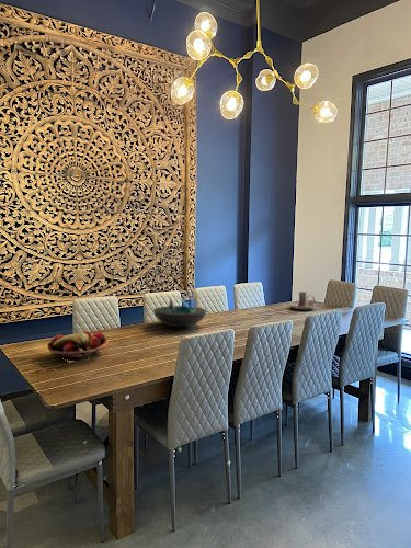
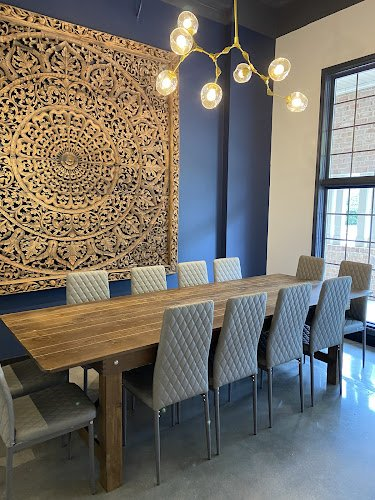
- decorative bowl (180, 310)
- candle holder (304, 300)
- fruit basket (79, 343)
